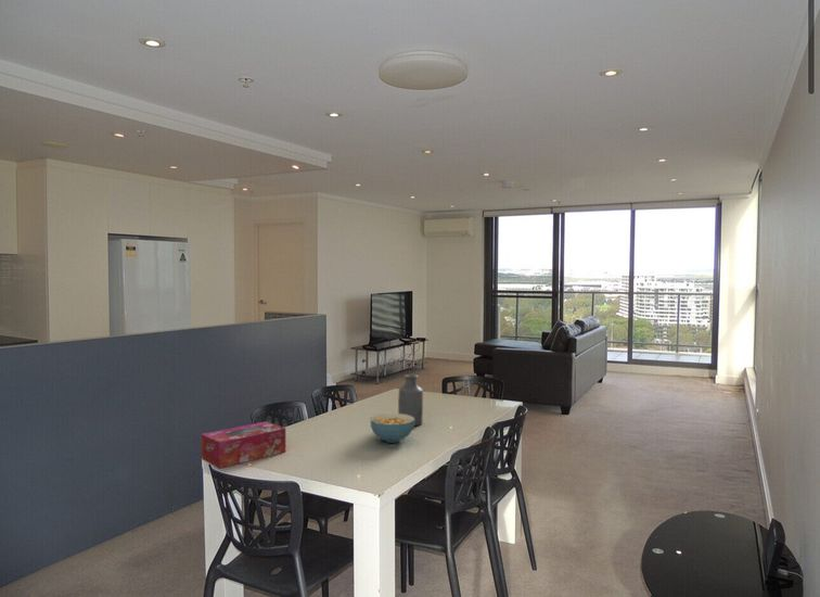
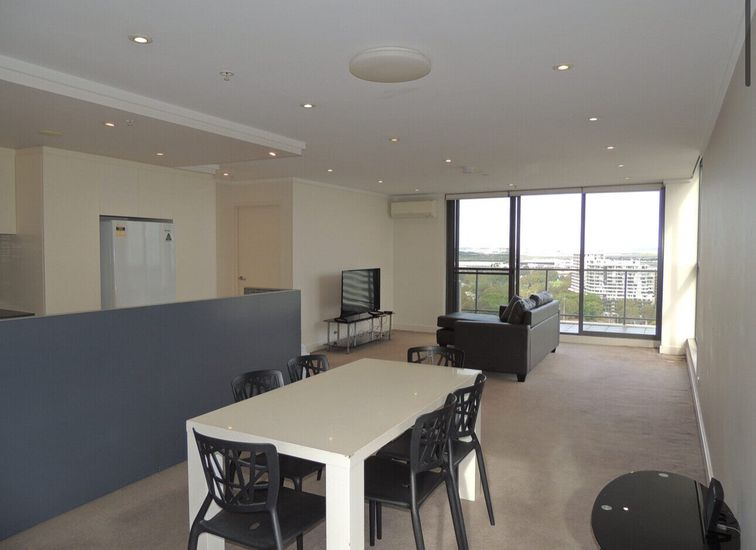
- cereal bowl (392, 429)
- tissue box (244, 443)
- bottle (410, 399)
